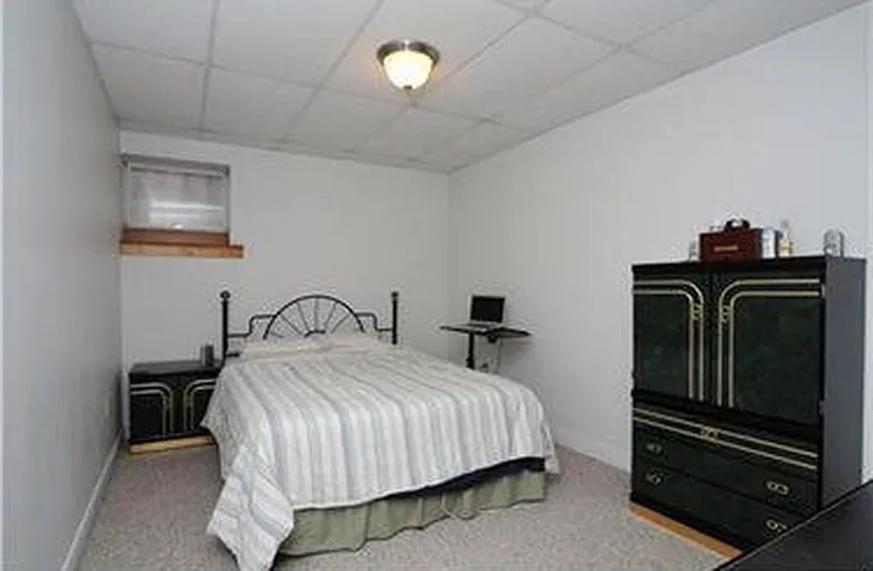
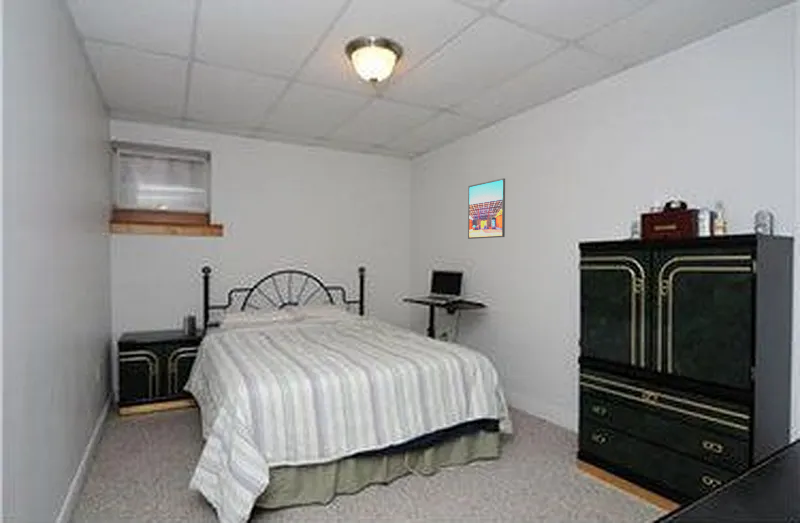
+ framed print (485, 210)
